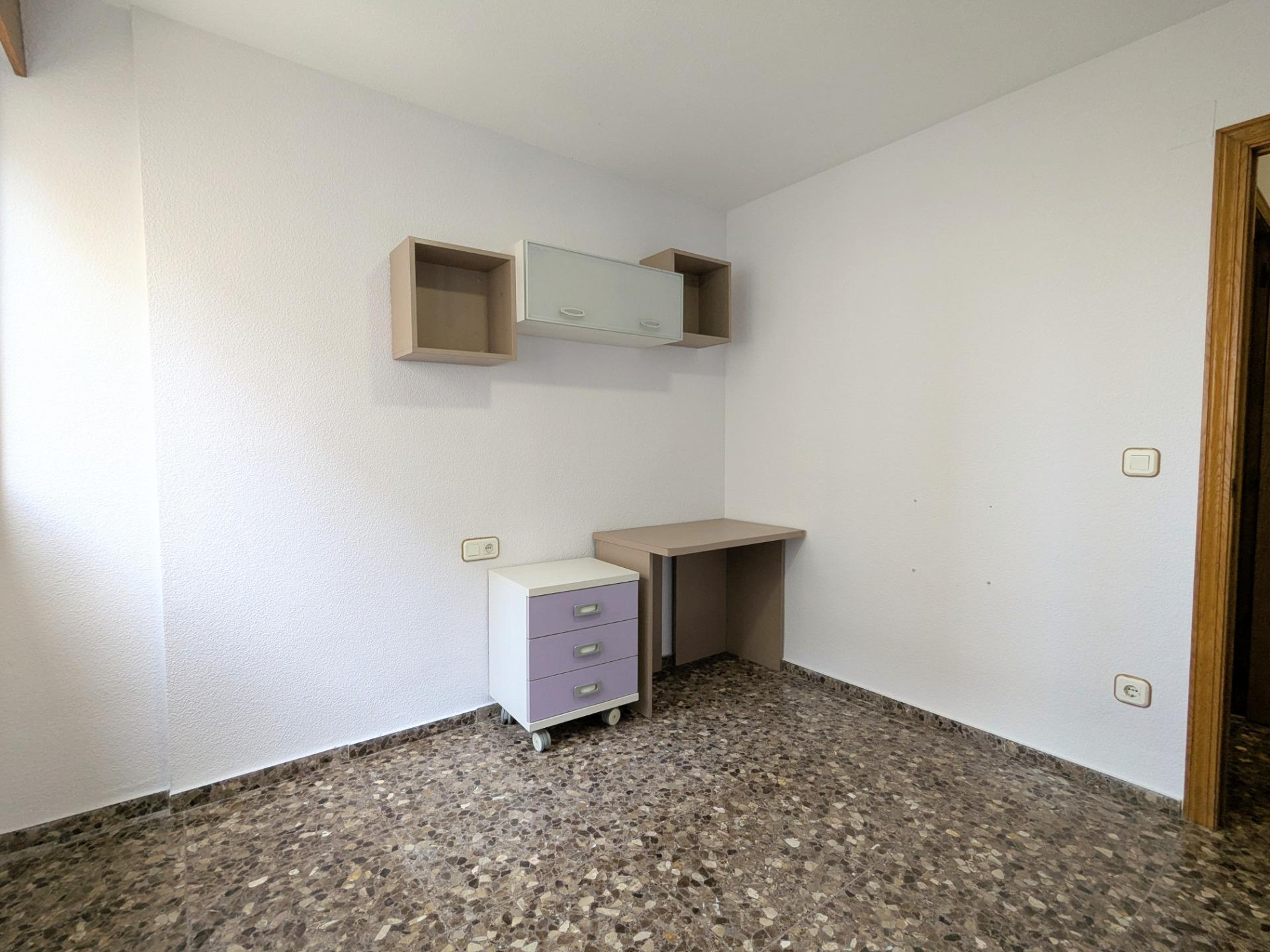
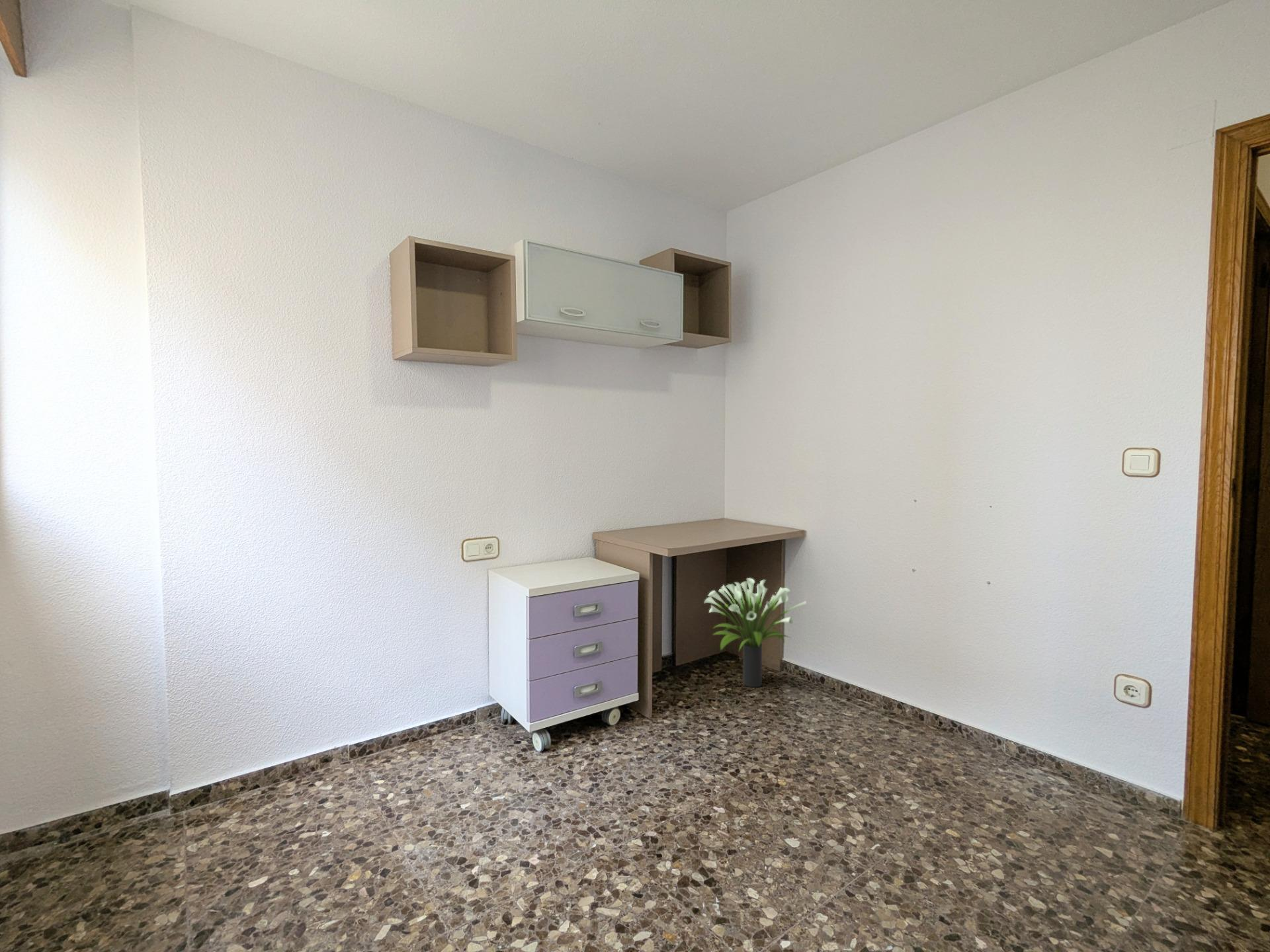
+ potted plant (755, 631)
